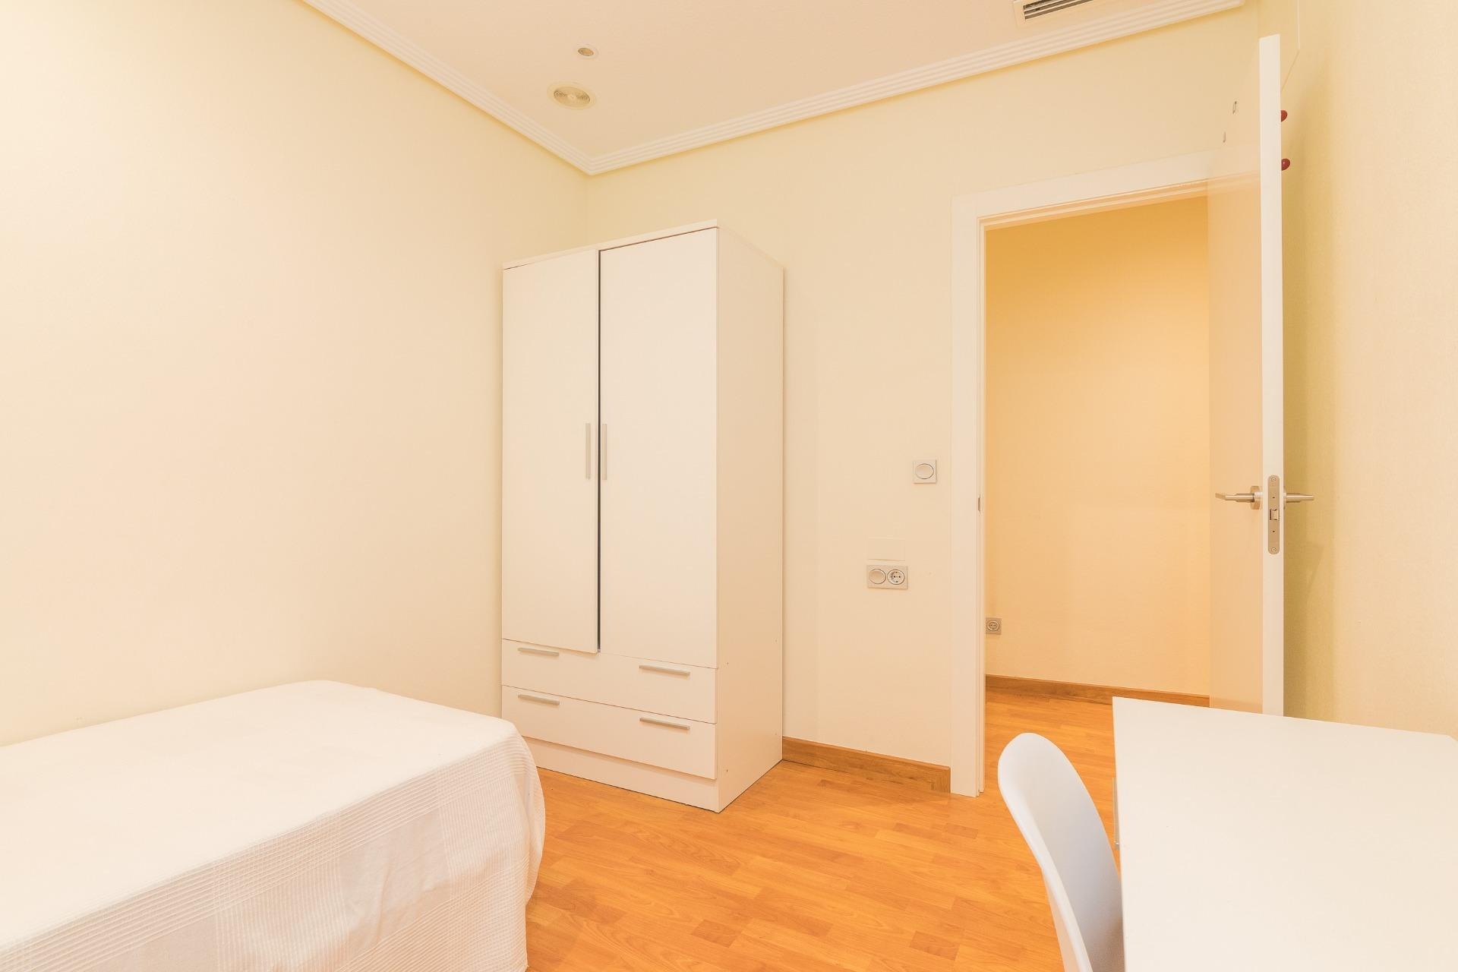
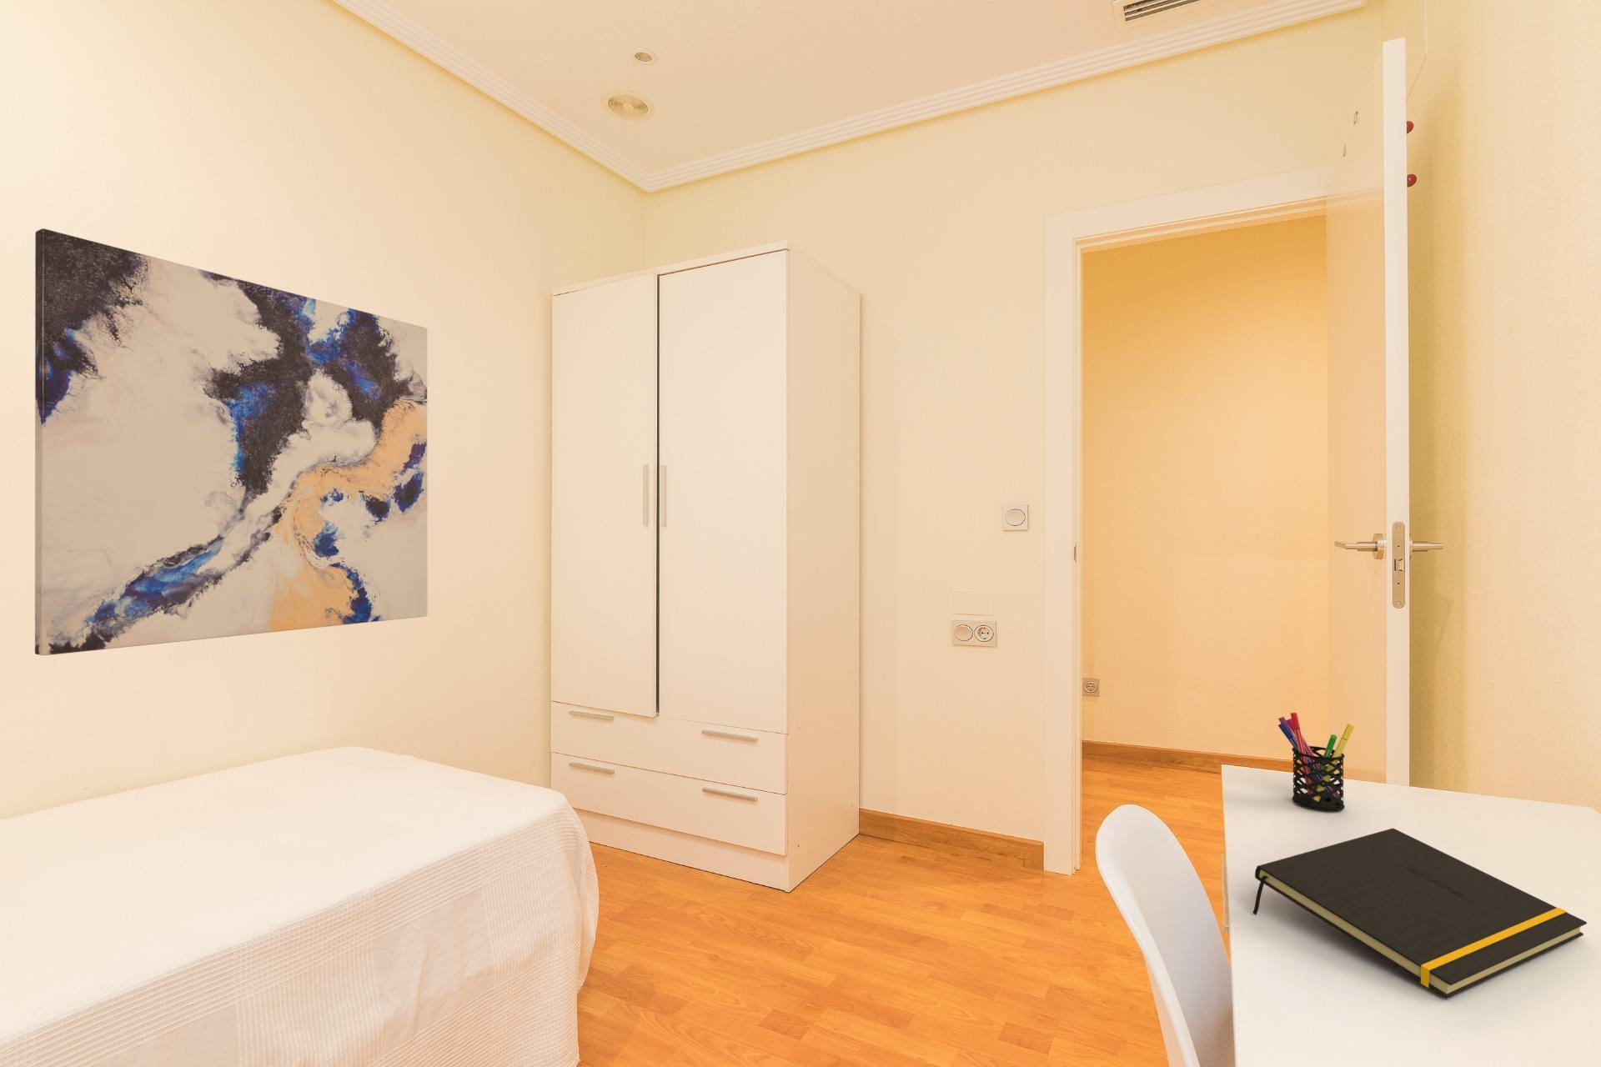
+ pen holder (1317, 760)
+ notepad (1415, 899)
+ wall art (268, 460)
